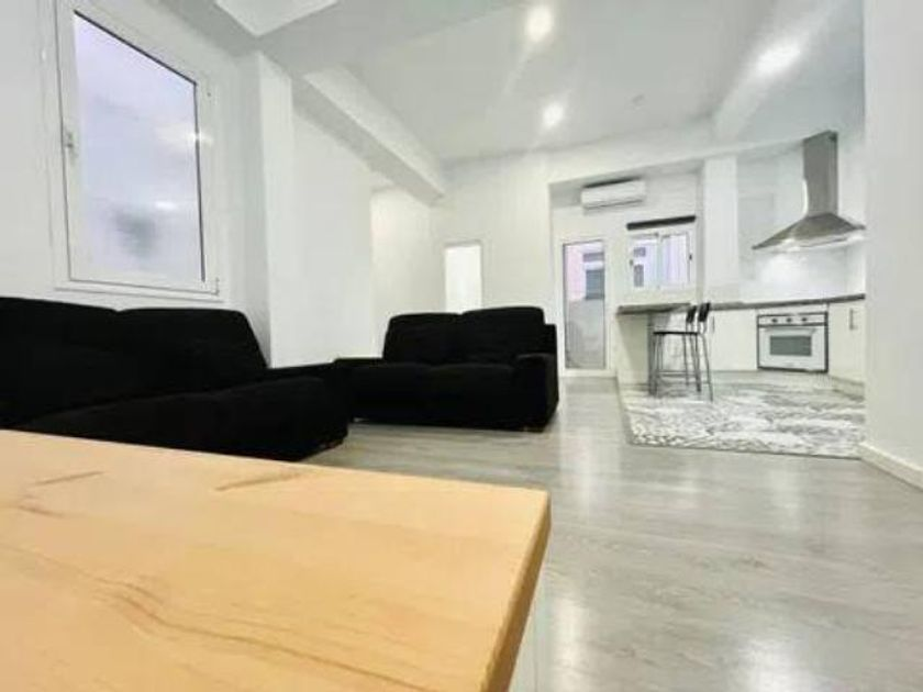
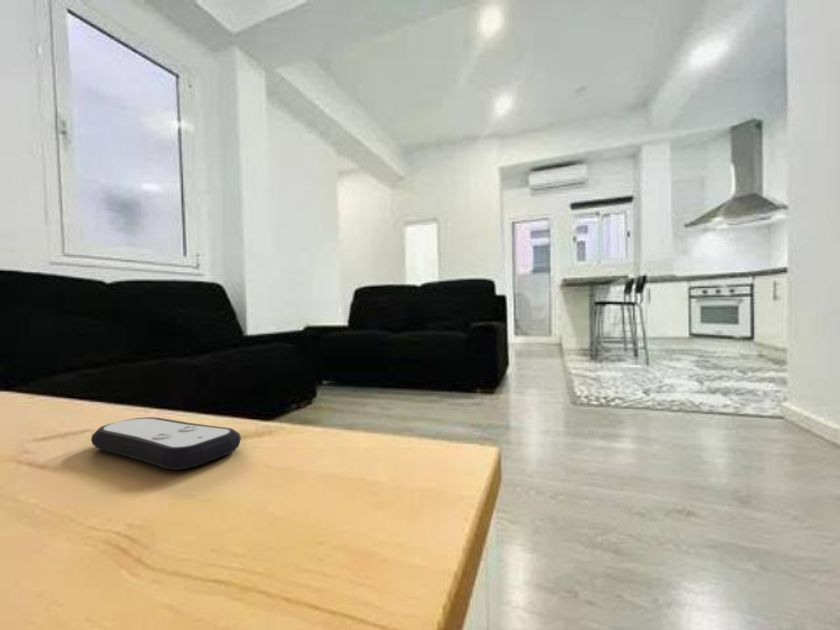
+ remote control (162, 438)
